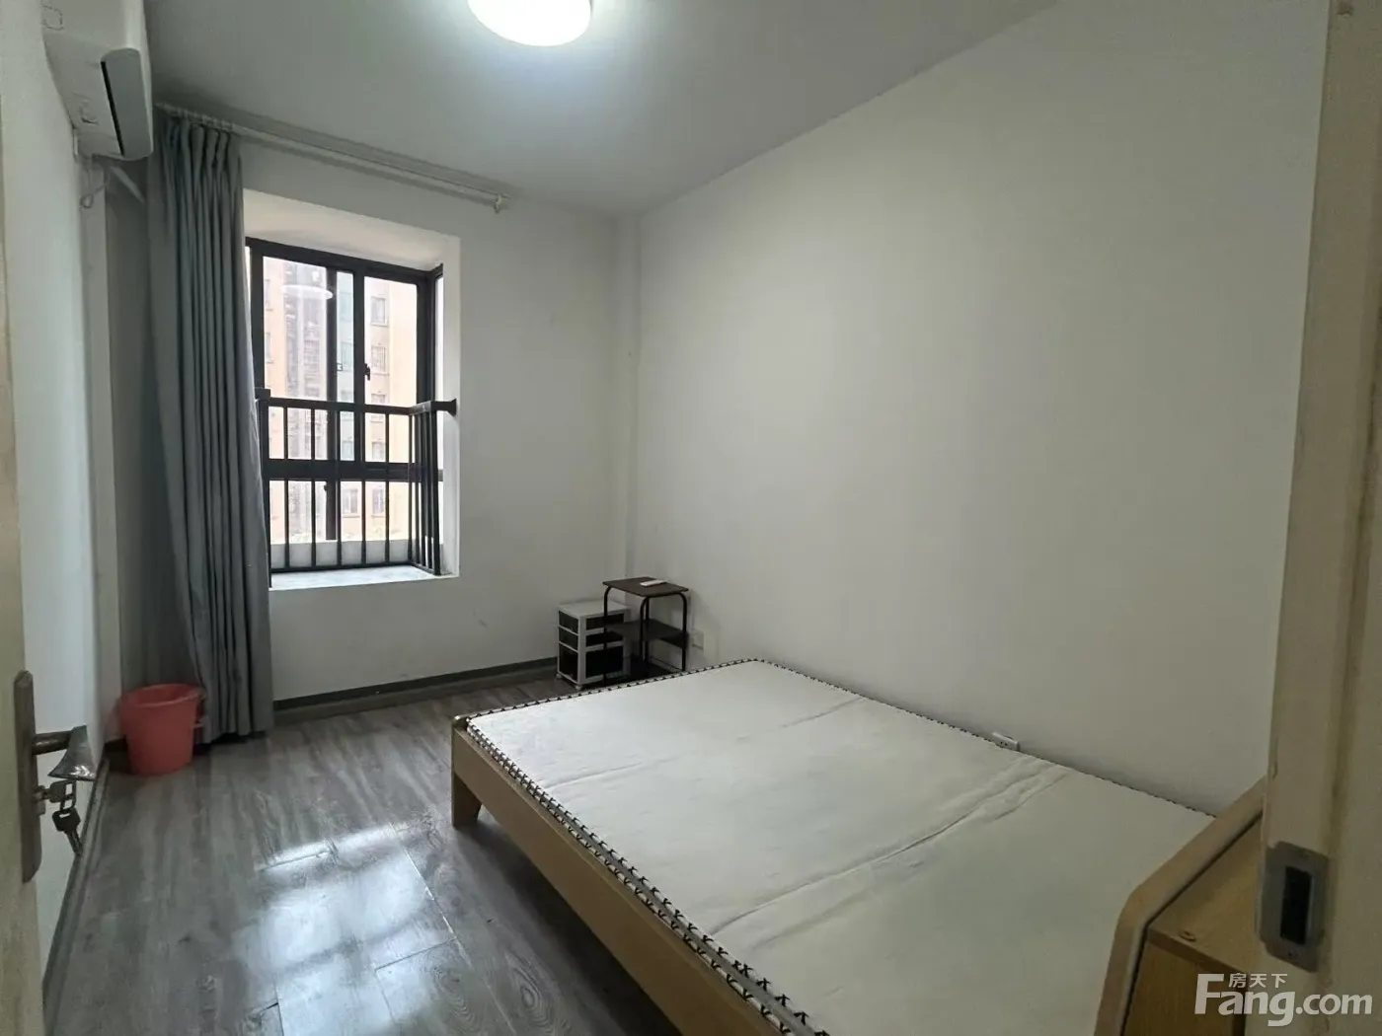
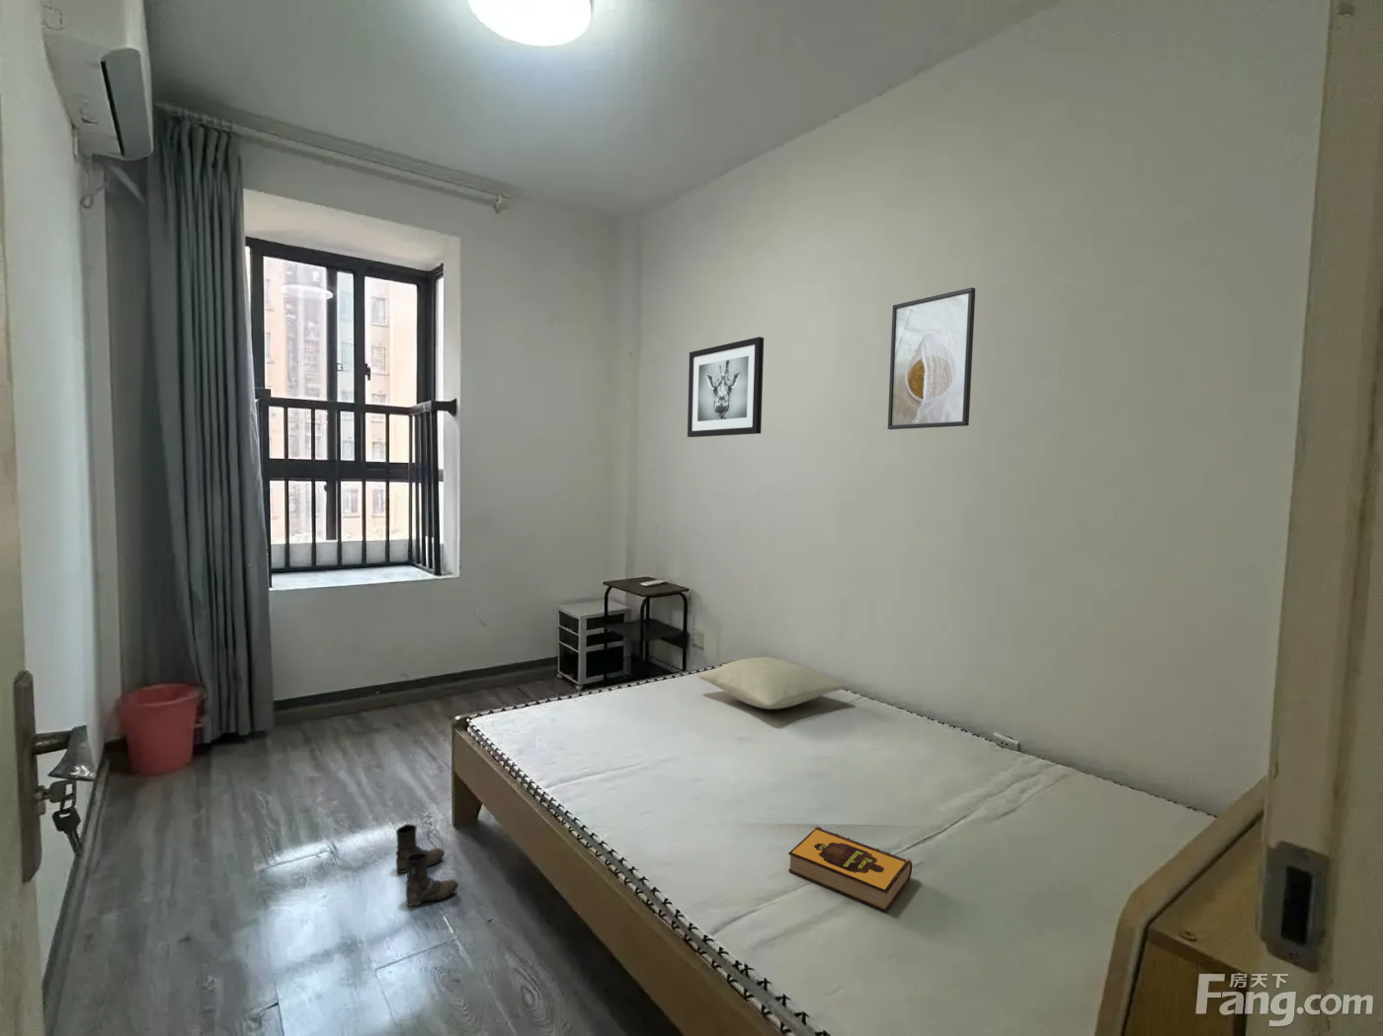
+ hardback book (849, 863)
+ wall art (722, 390)
+ boots (426, 860)
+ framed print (929, 362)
+ pillow (771, 681)
